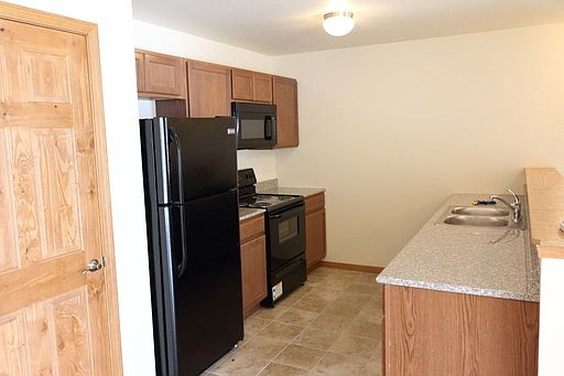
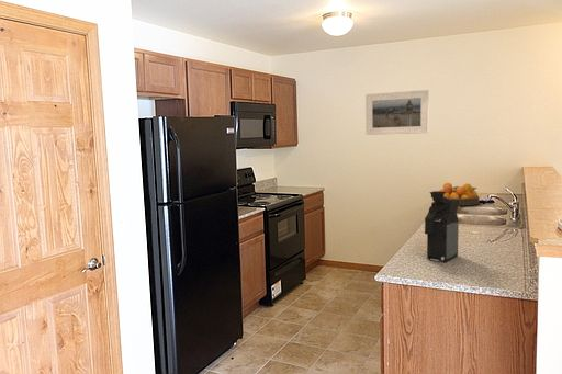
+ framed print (396, 113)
+ fruit bowl (456, 193)
+ coffee maker (441, 224)
